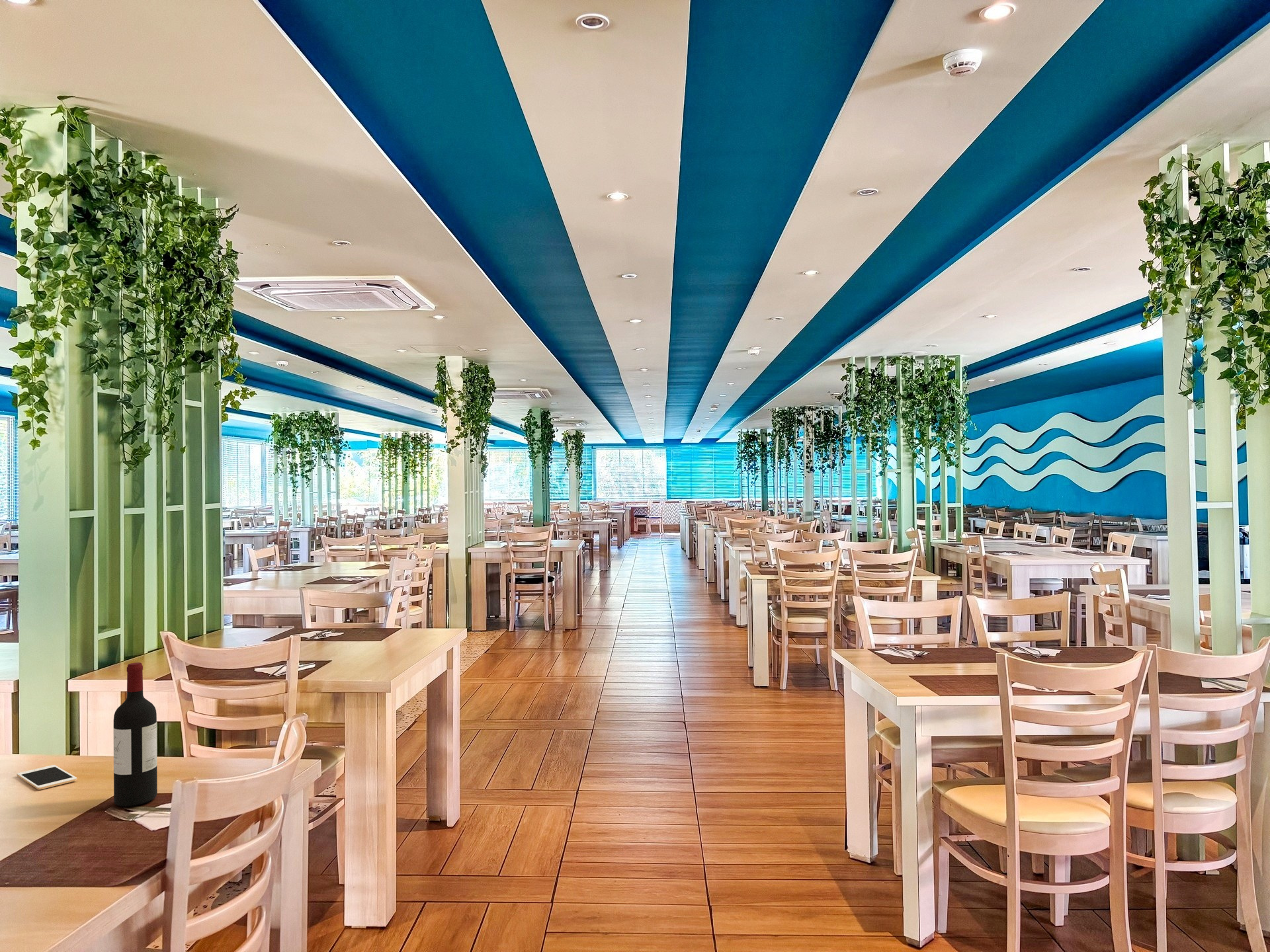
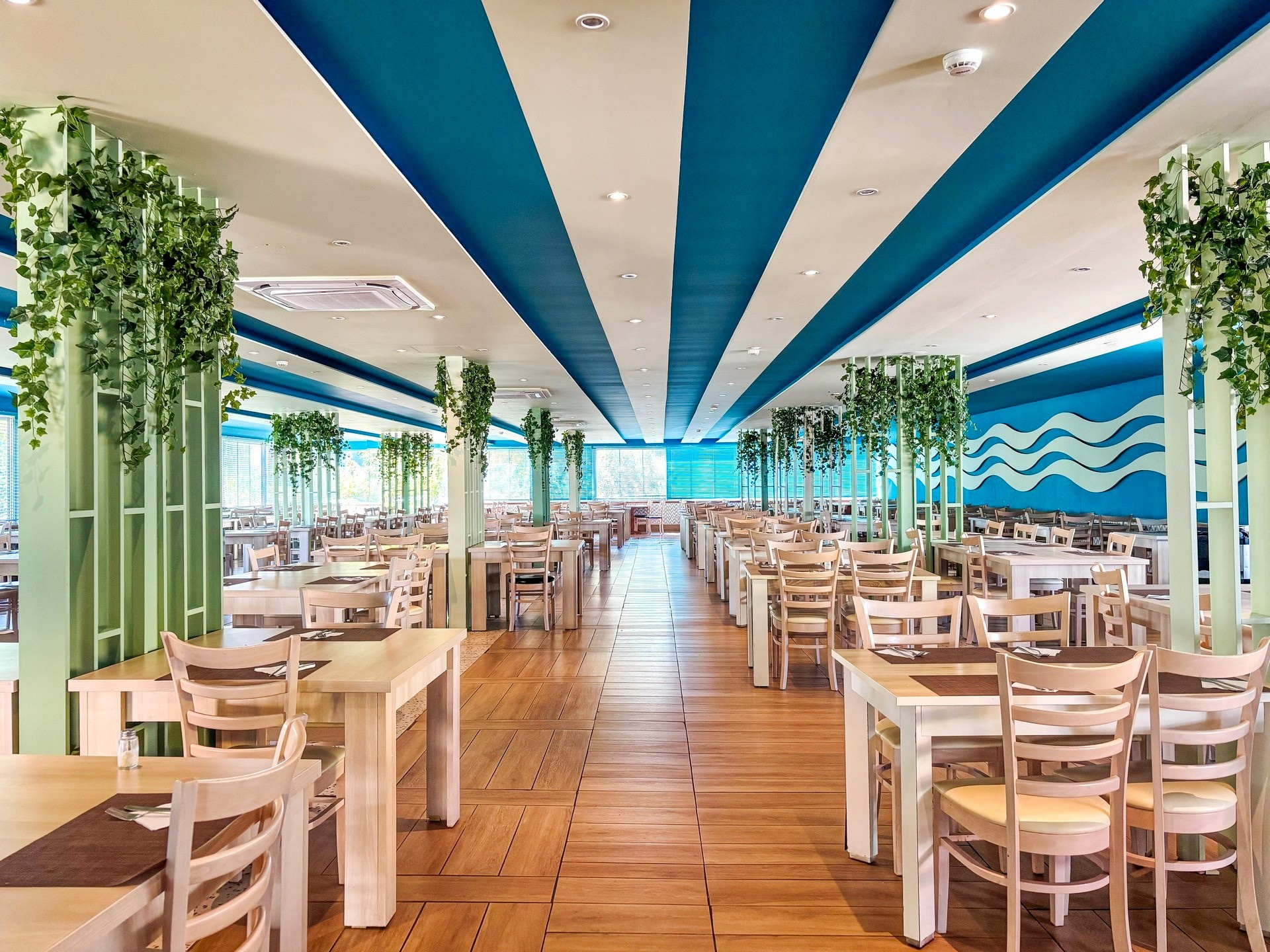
- wine bottle (135, 732)
- cell phone (46, 777)
